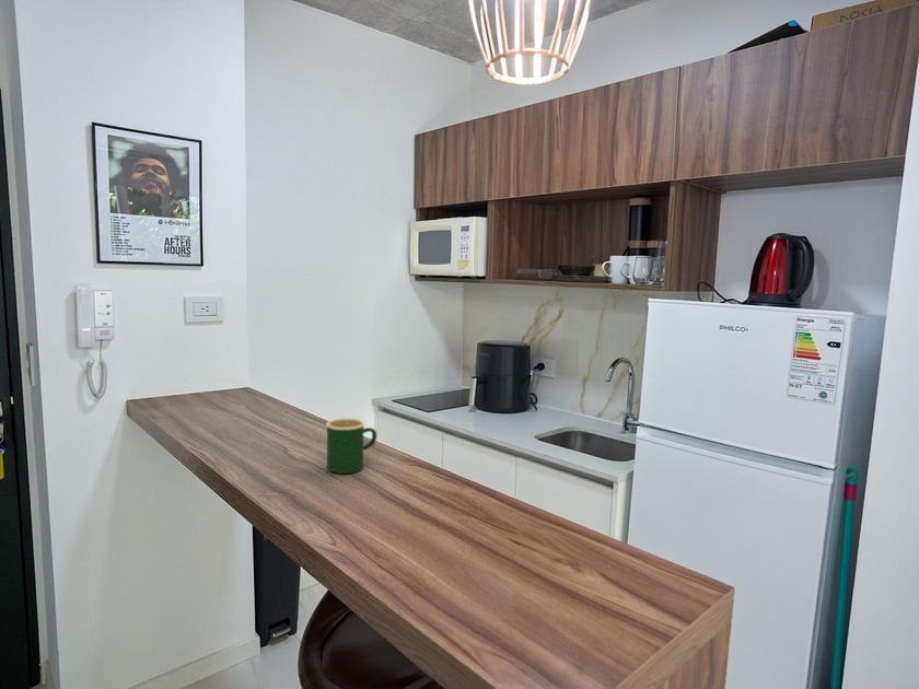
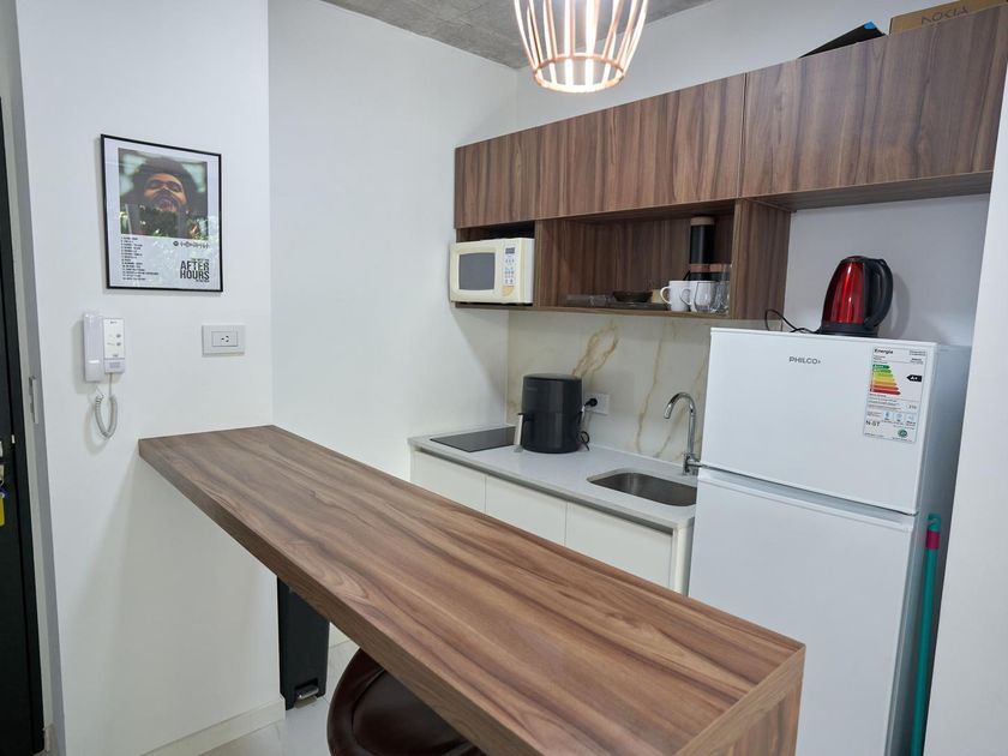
- mug (352, 443)
